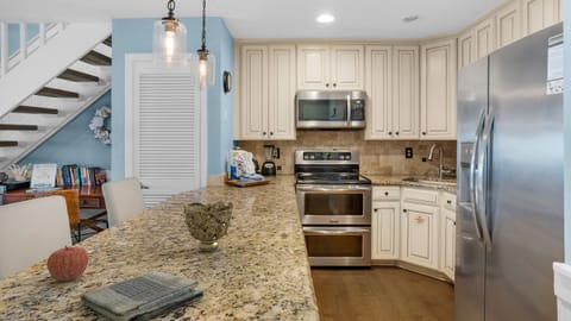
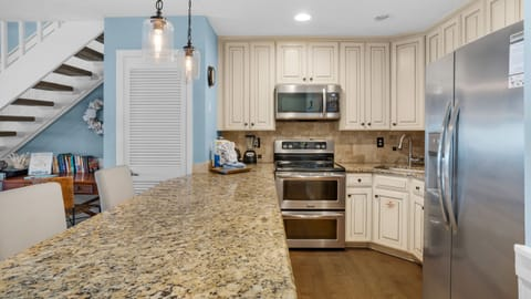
- dish towel (144, 292)
- decorative bowl (208, 226)
- apple (68, 262)
